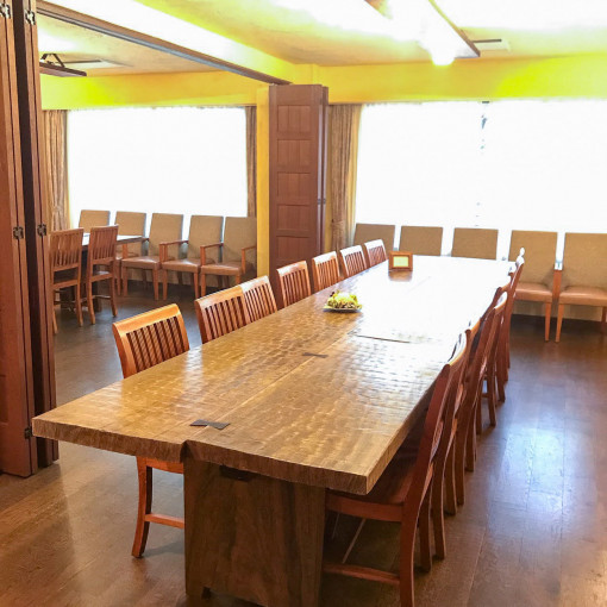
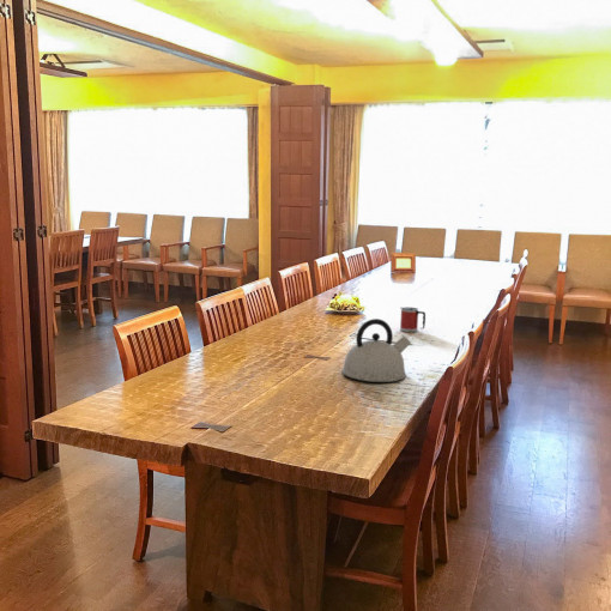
+ kettle (377, 346)
+ mug (411, 319)
